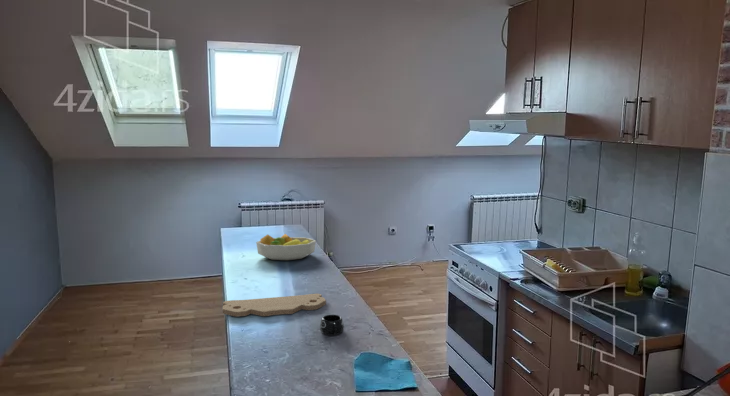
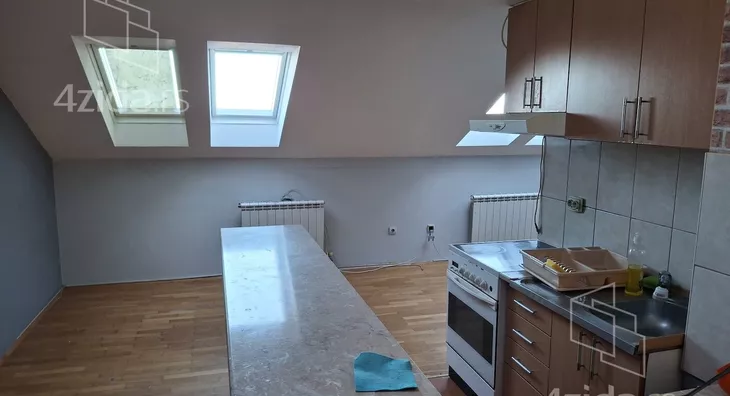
- cutting board (275, 305)
- mug (332, 325)
- fruit bowl (286, 245)
